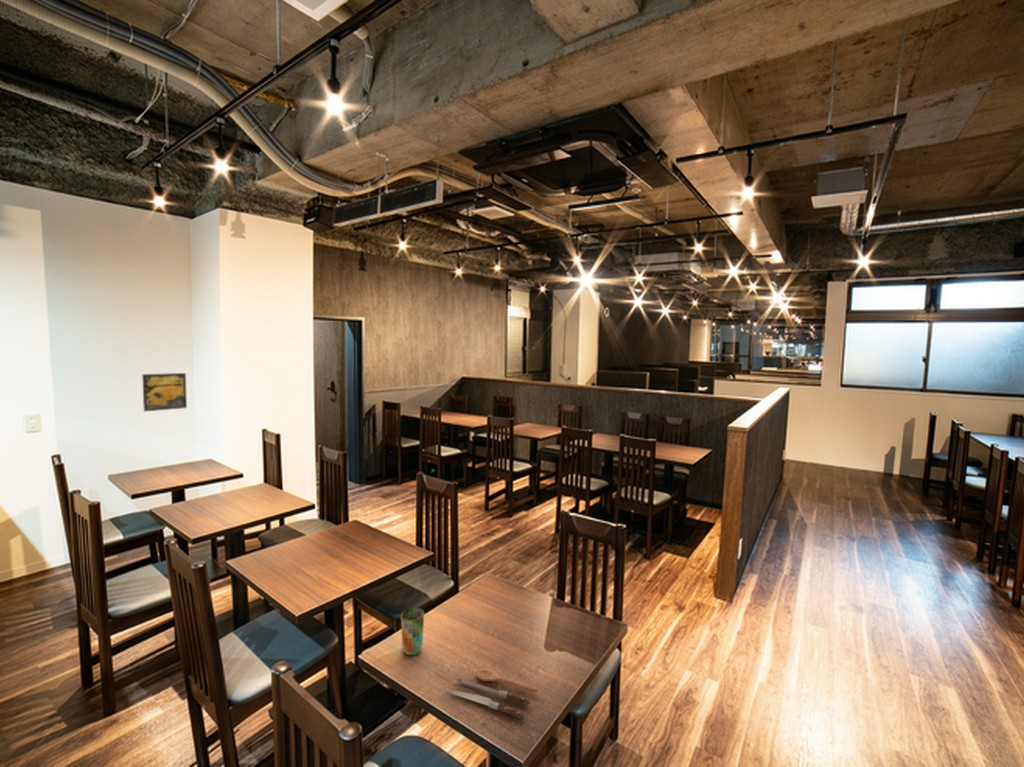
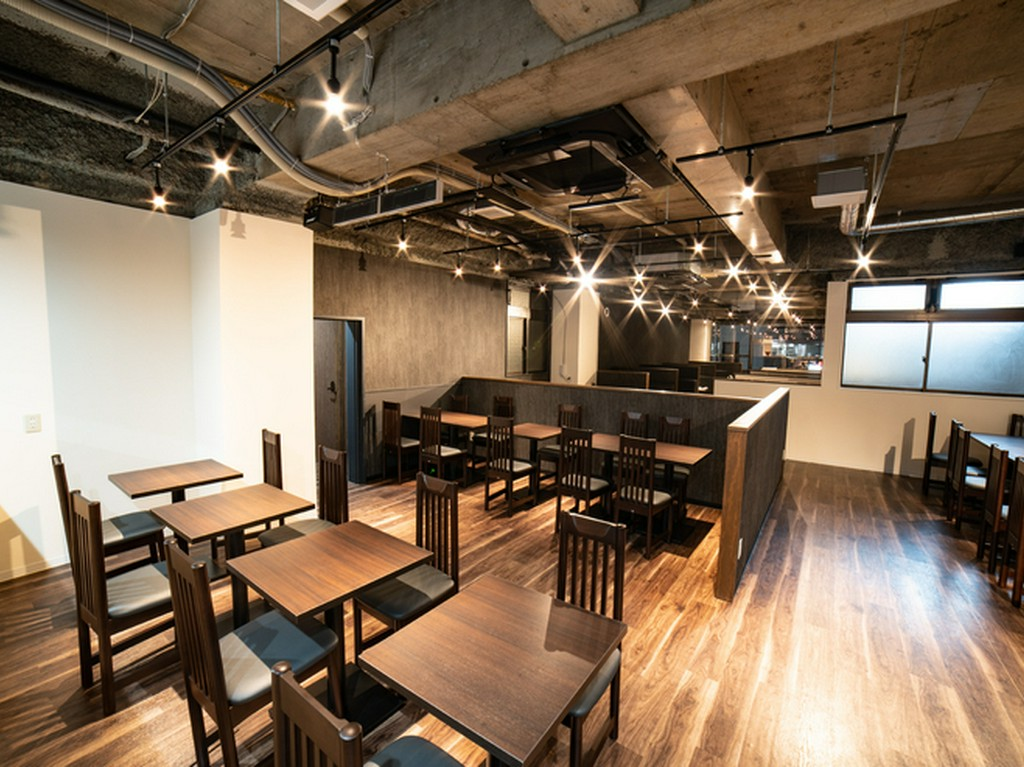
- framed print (165, 391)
- spoon (490, 688)
- cup (412, 632)
